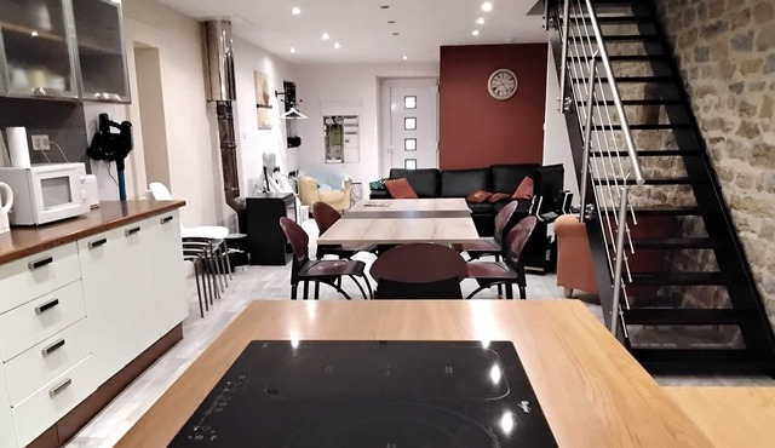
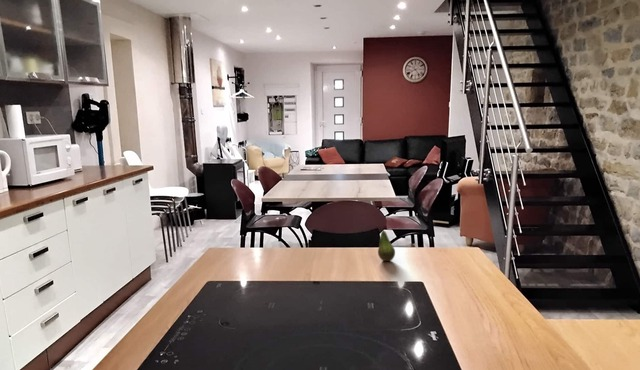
+ fruit (386, 241)
